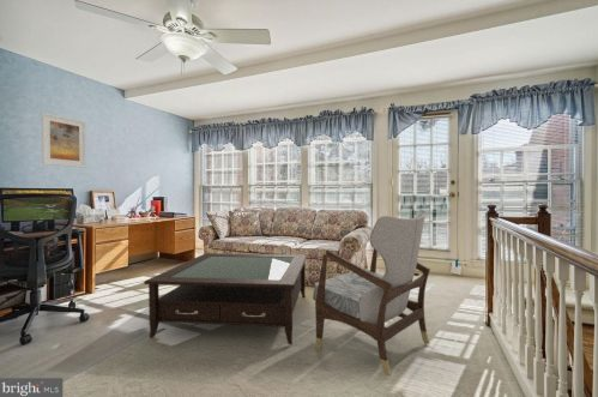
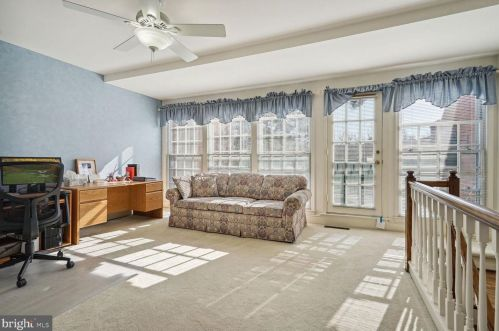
- coffee table (240, 289)
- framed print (65, 142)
- armchair (373, 277)
